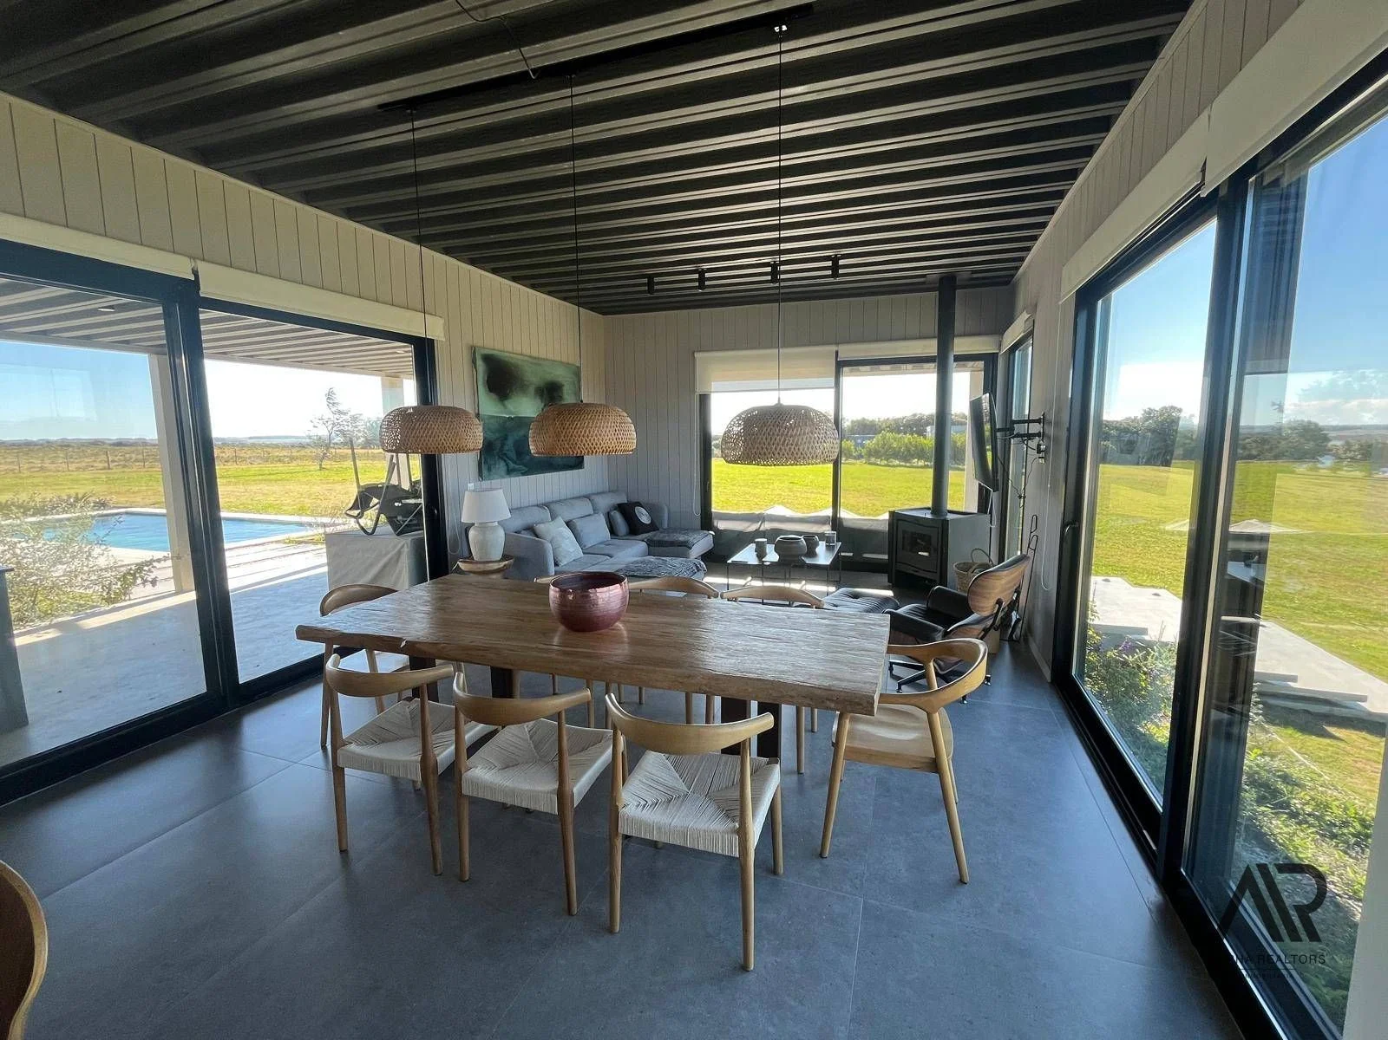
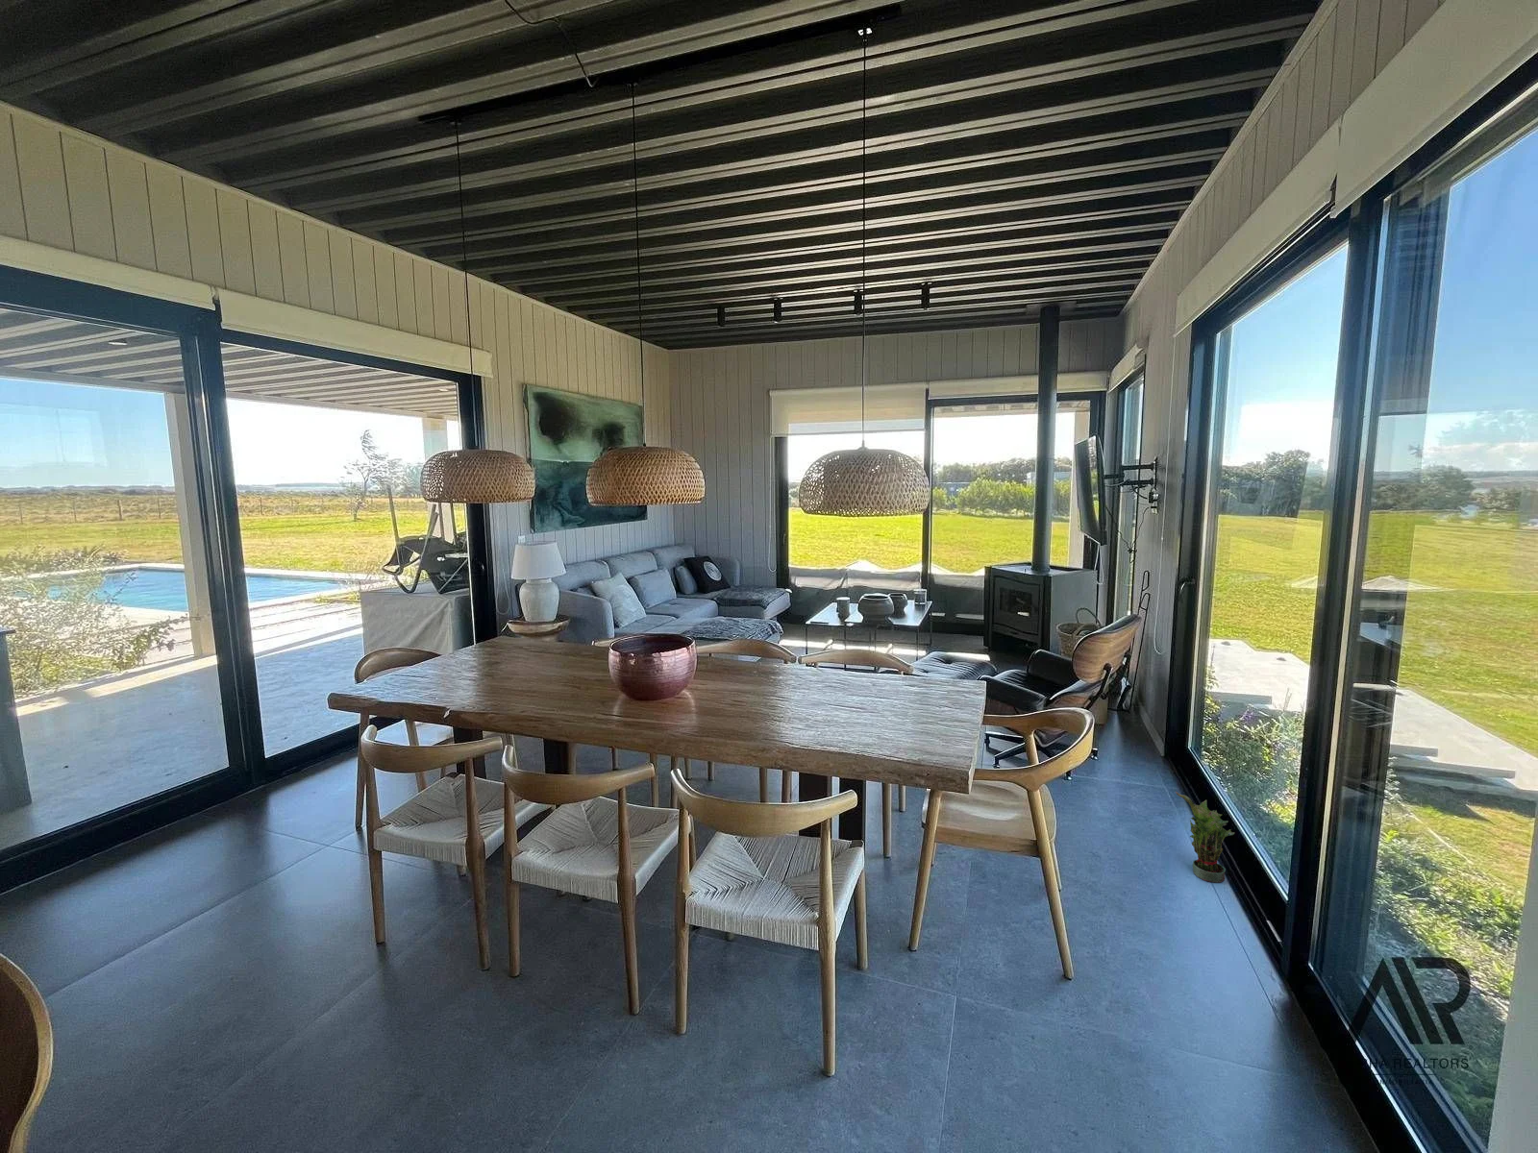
+ potted plant (1203, 834)
